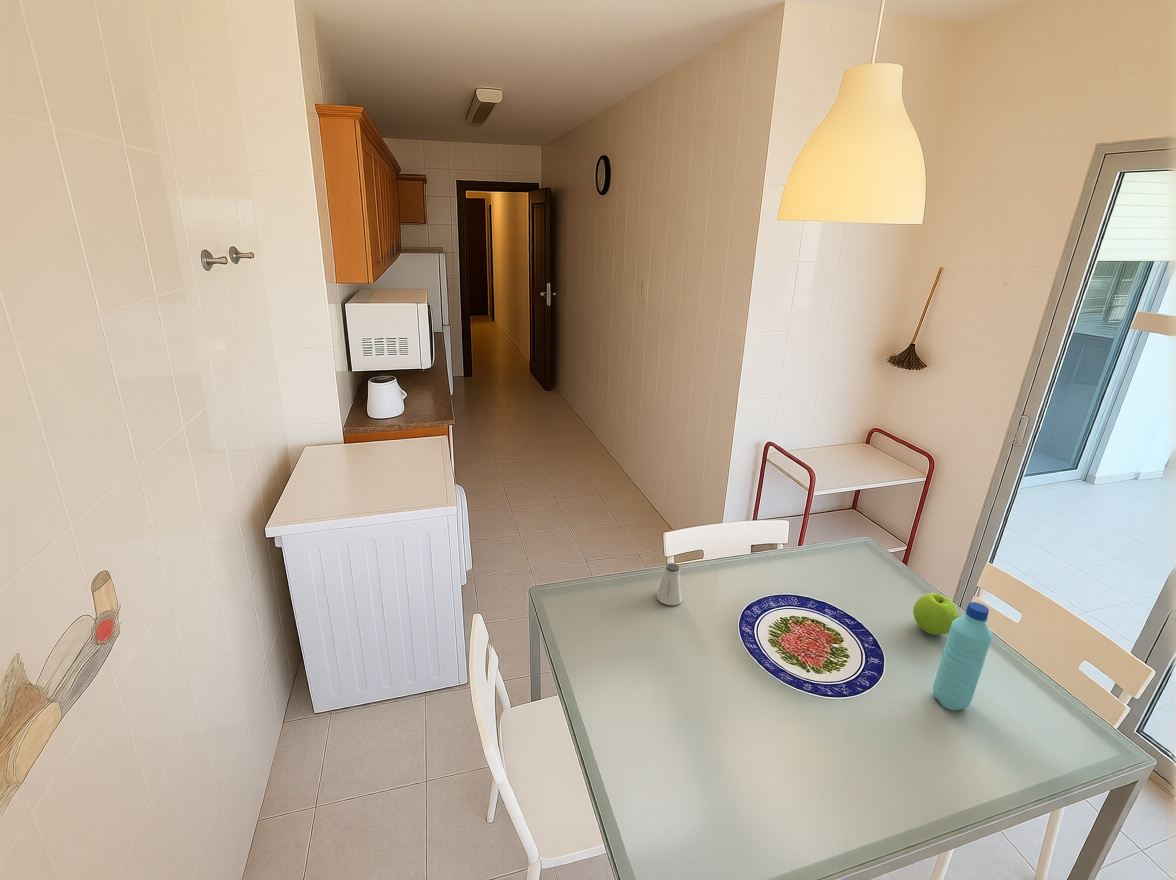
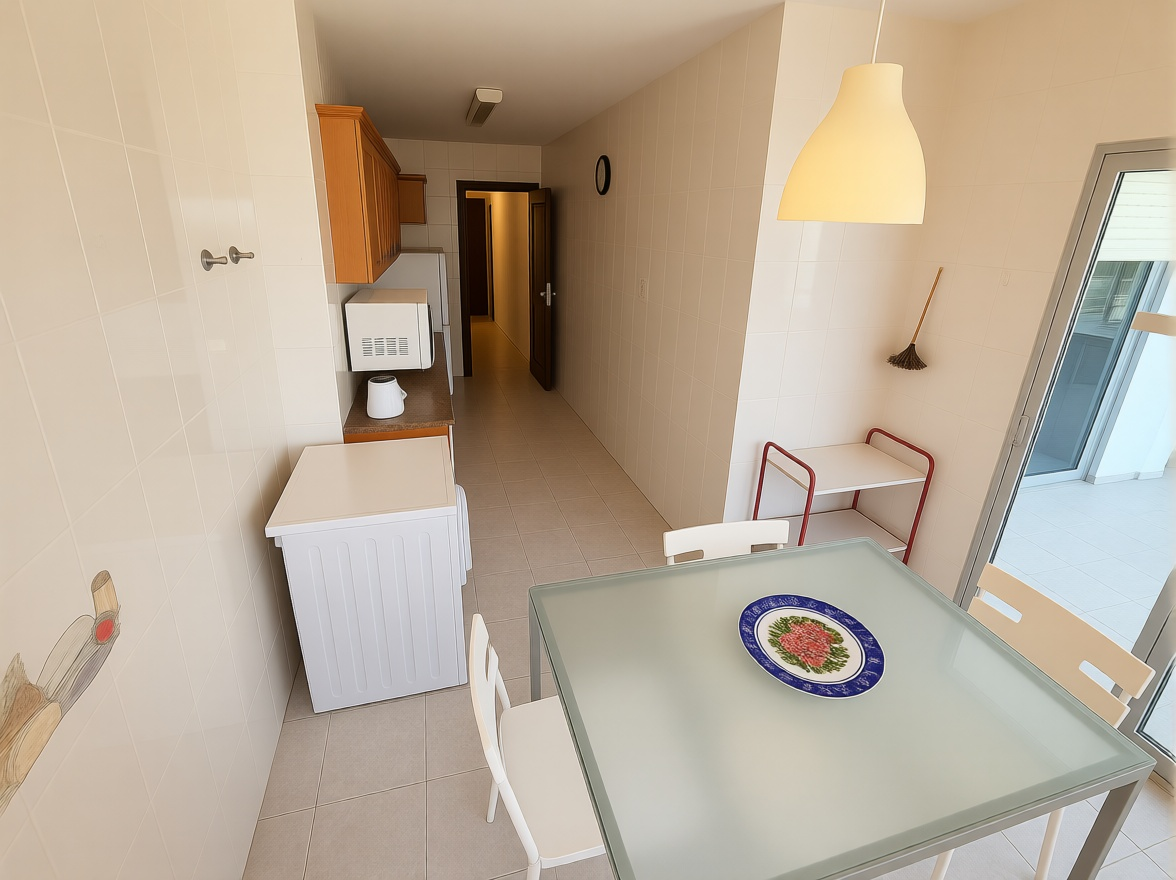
- saltshaker (671, 582)
- water bottle (963, 655)
- apple (935, 614)
